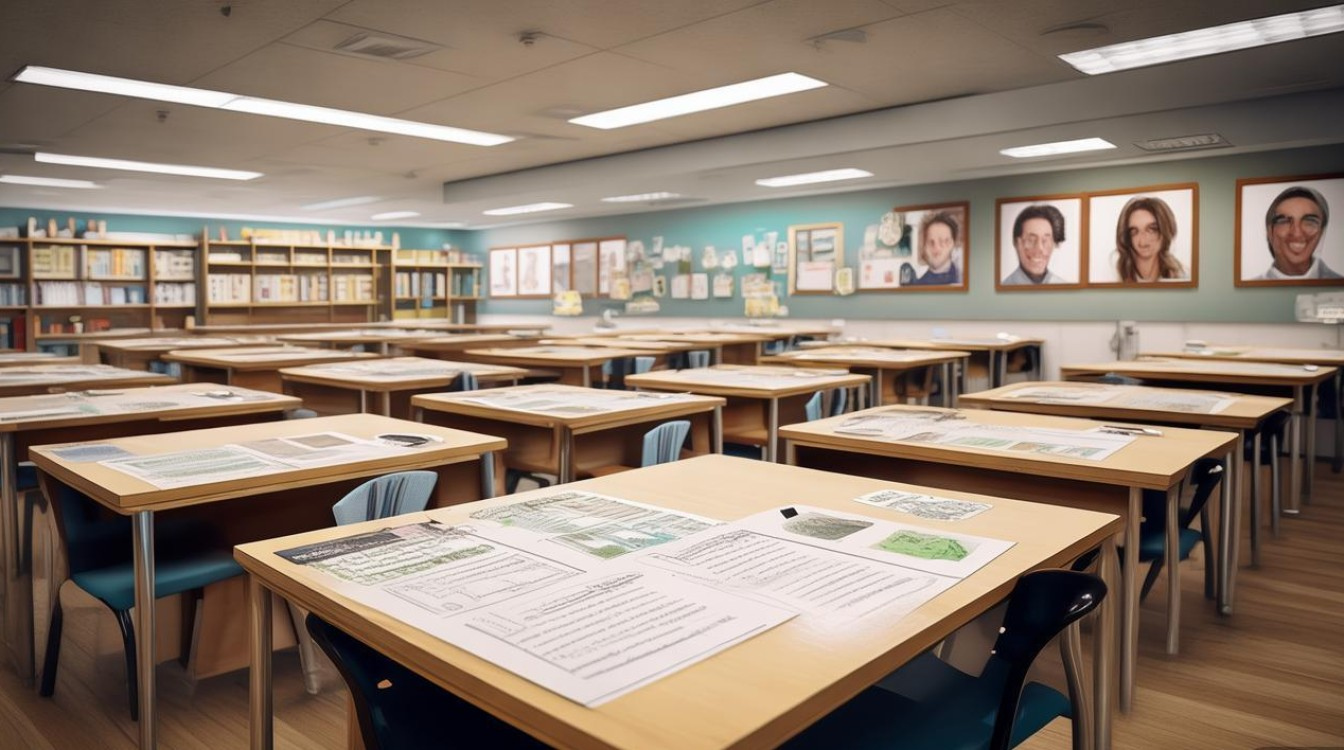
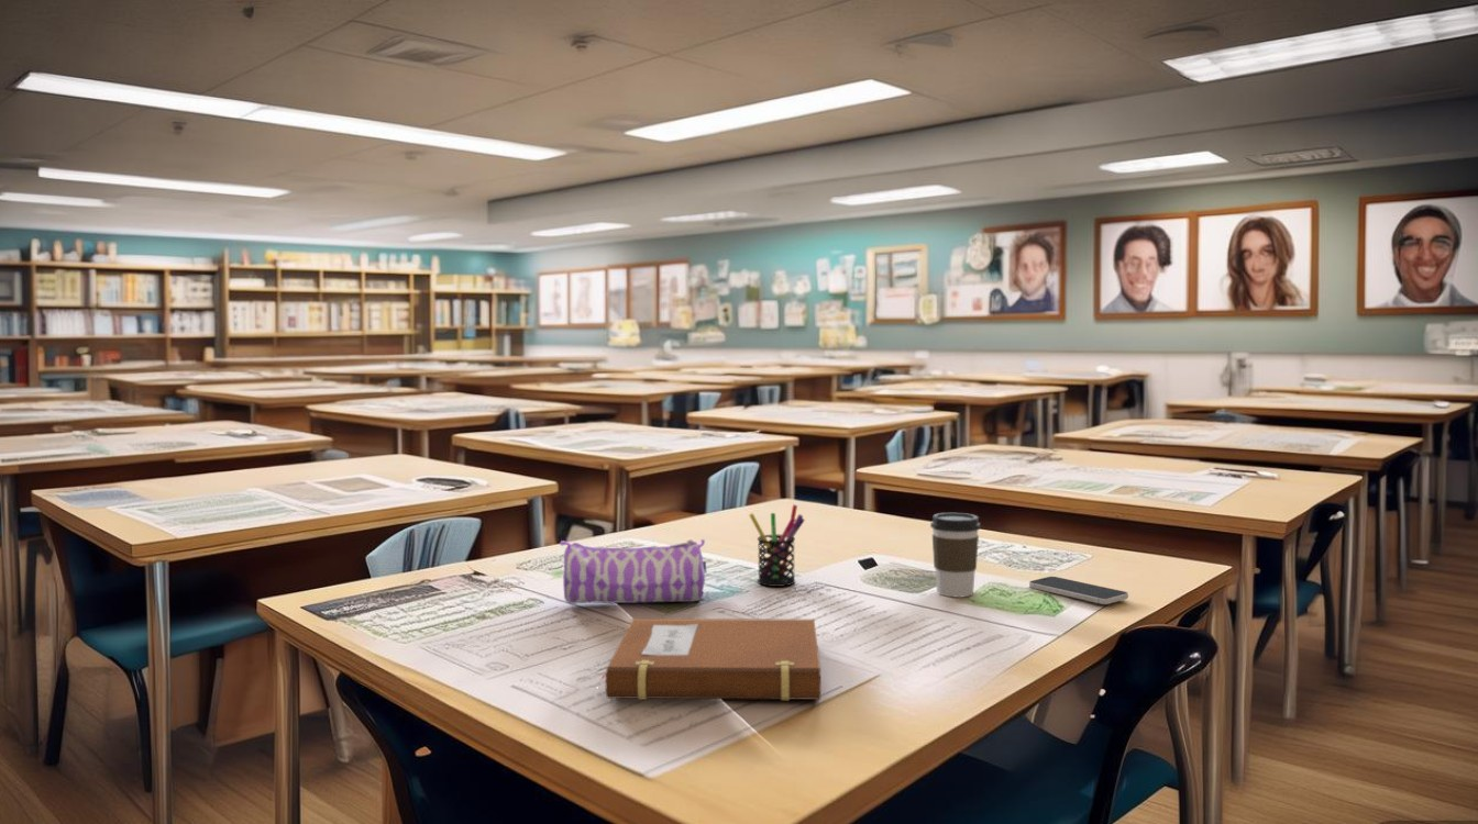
+ smartphone (1077, 589)
+ notebook (713, 657)
+ pencil case (636, 570)
+ coffee cup (955, 554)
+ pen holder (777, 543)
